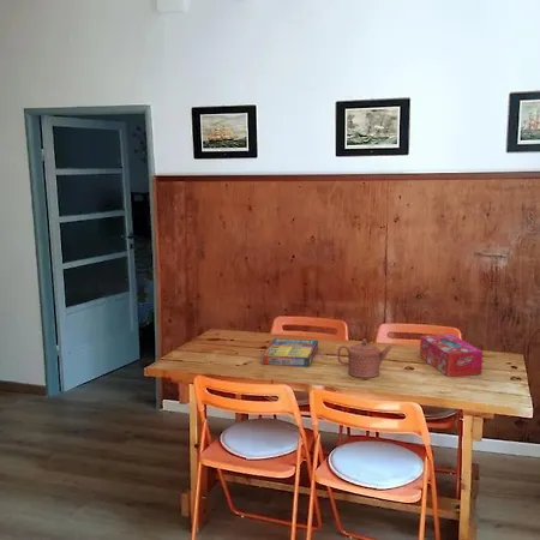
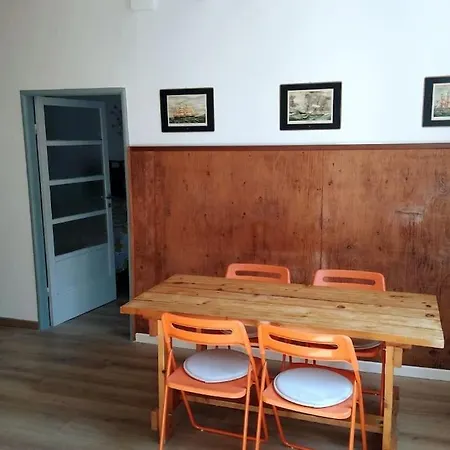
- tissue box (449, 354)
- teapot (364, 355)
- game compilation box (290, 352)
